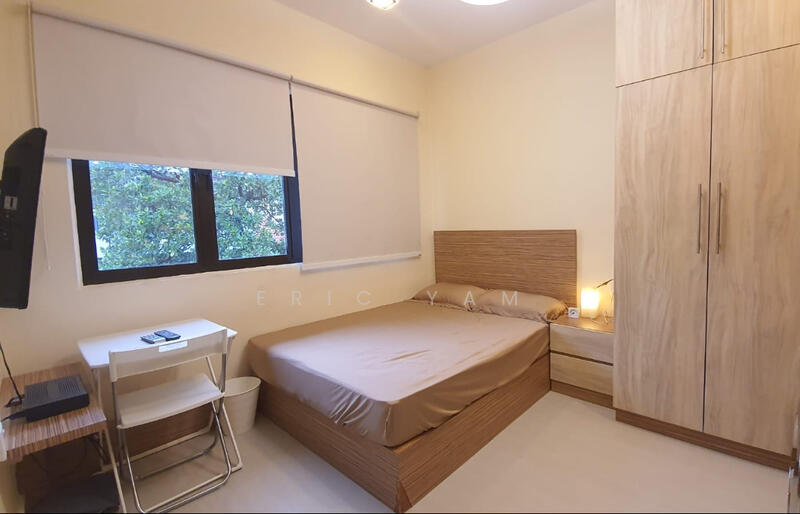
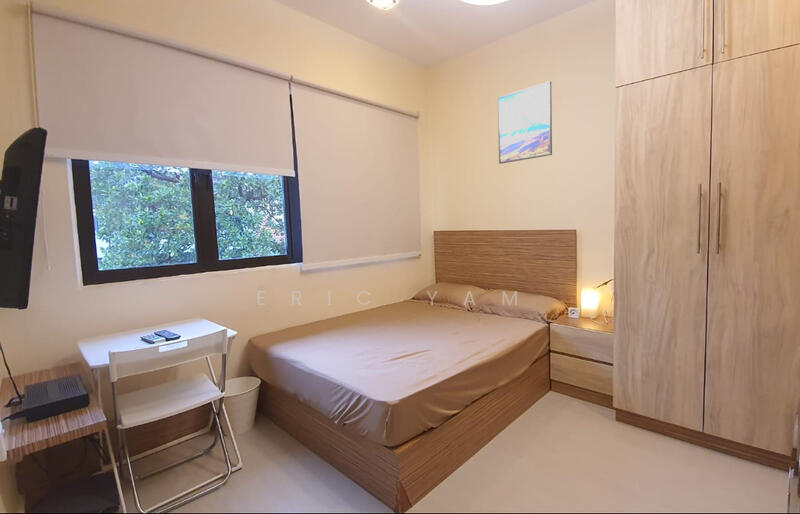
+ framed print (523, 124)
